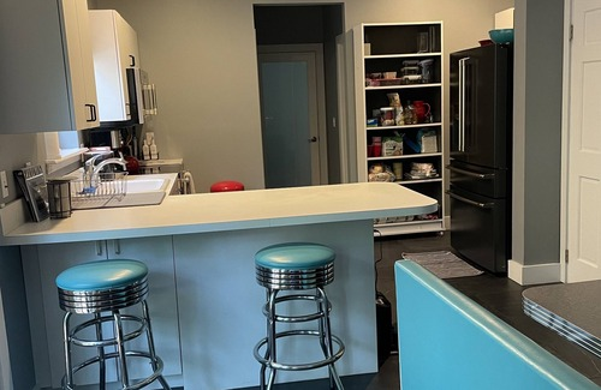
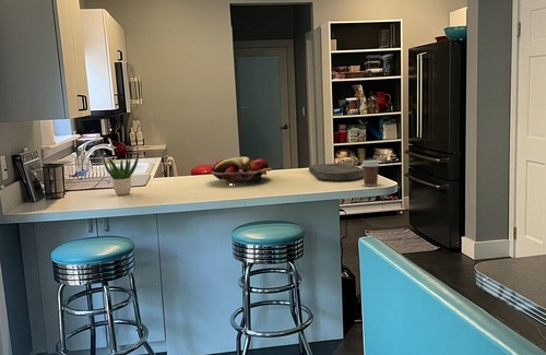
+ fruit basket (240, 168)
+ potted plant (121, 169)
+ coffee cup (370, 173)
+ cutting board (336, 170)
